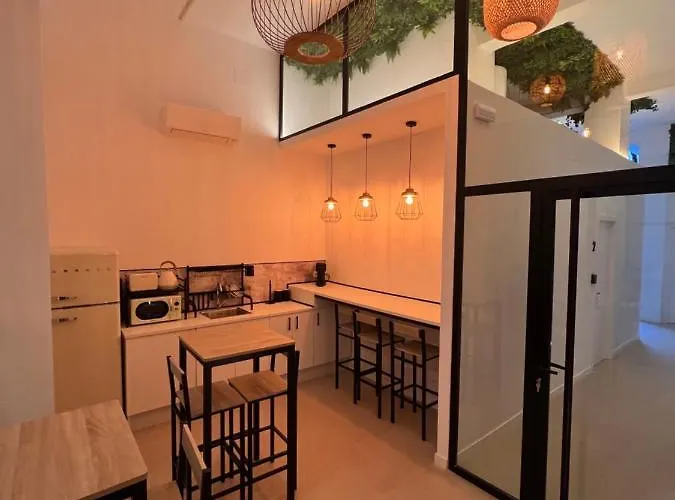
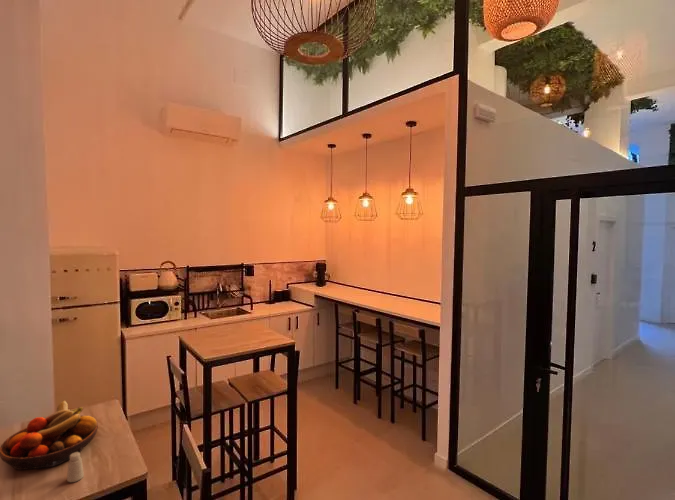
+ fruit bowl (51, 431)
+ saltshaker (75, 466)
